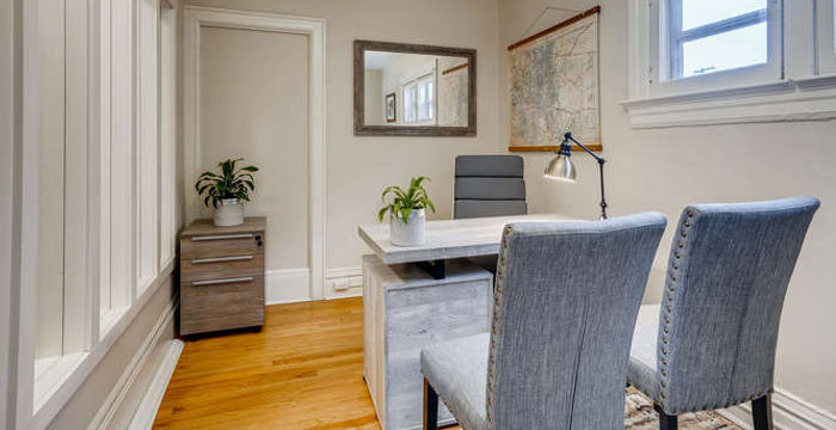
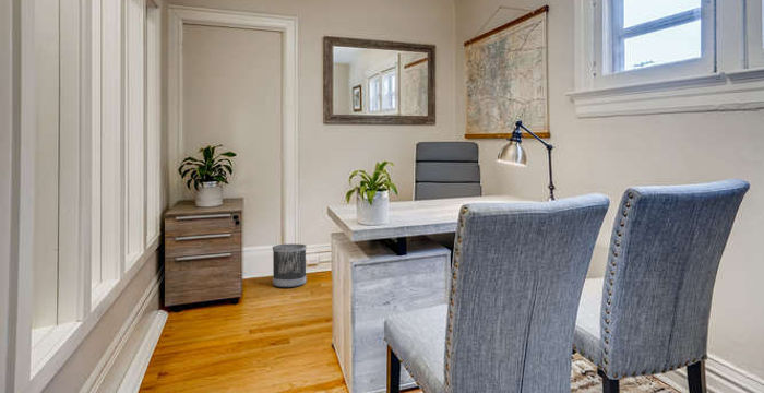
+ wastebasket (289, 264)
